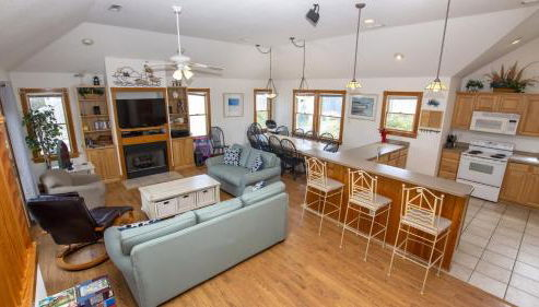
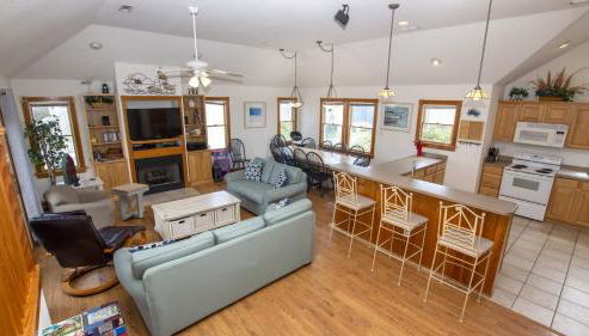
+ side table (131, 201)
